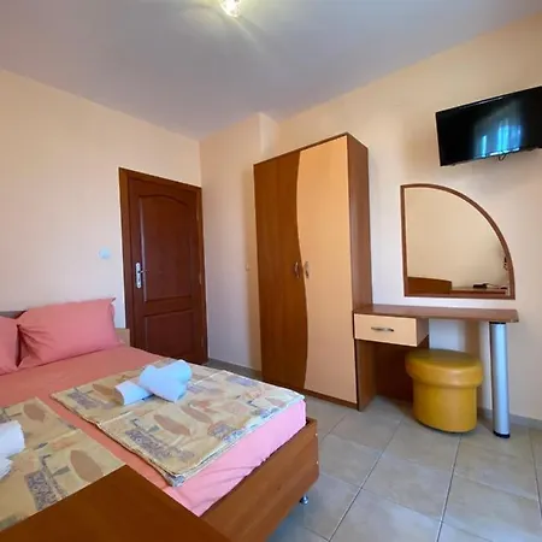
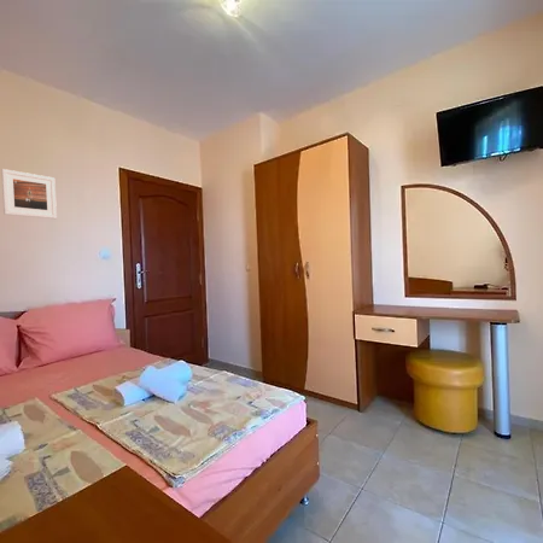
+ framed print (30, 194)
